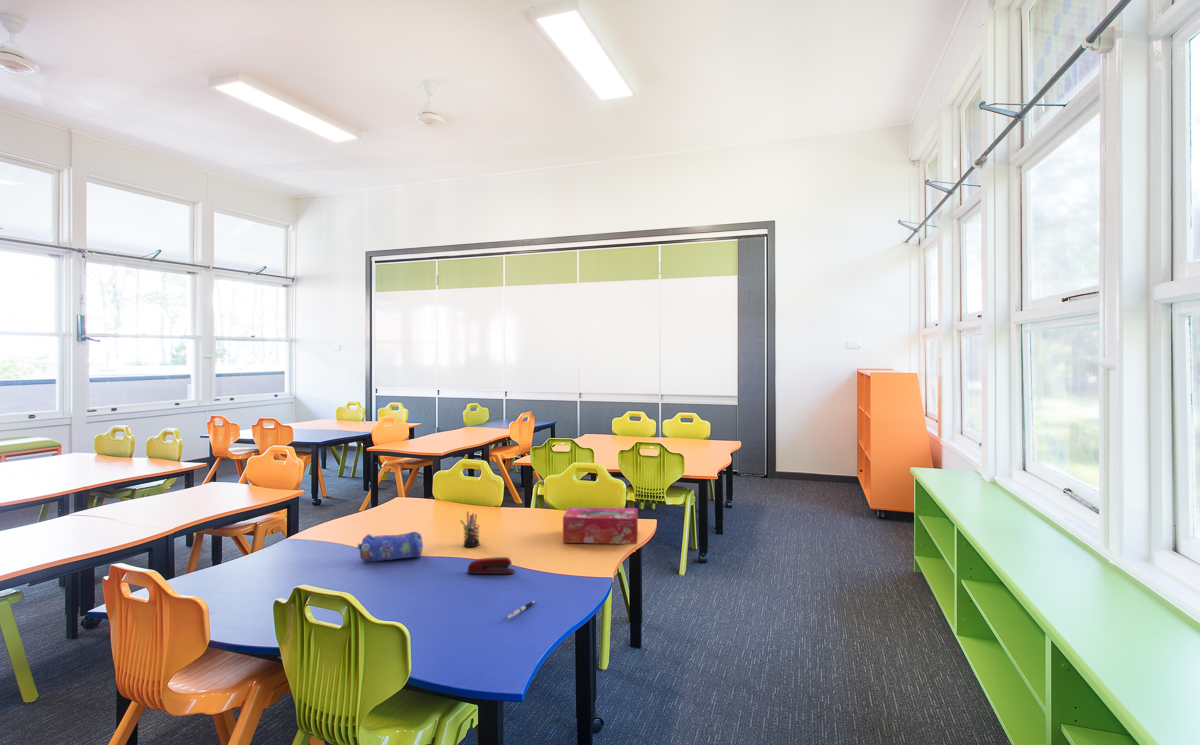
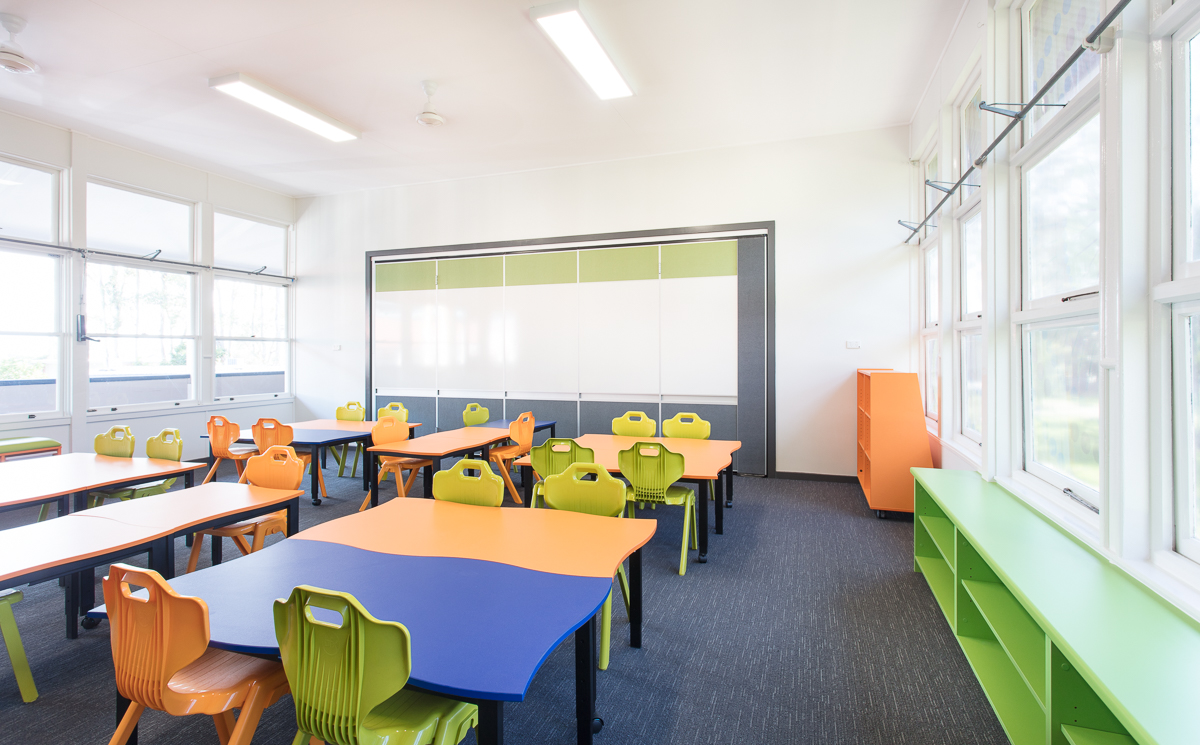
- pen (521, 609)
- pencil case (391, 545)
- stapler (490, 564)
- tissue box (601, 524)
- pen holder (469, 529)
